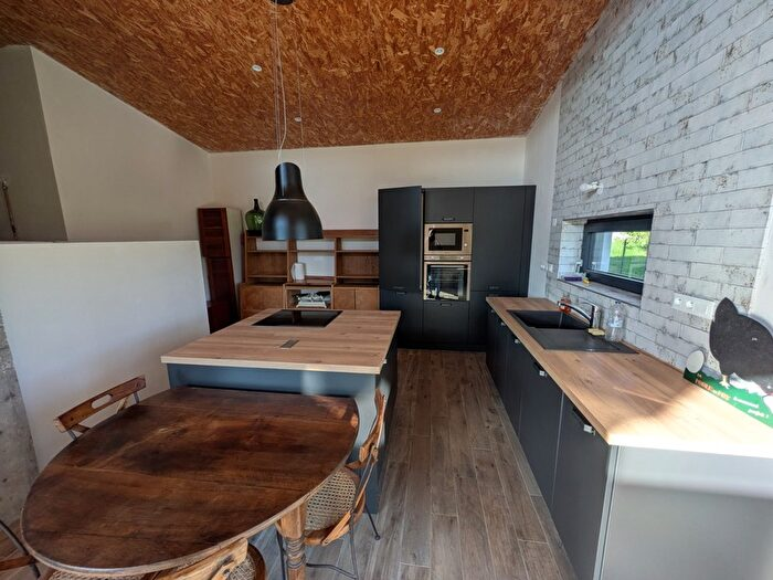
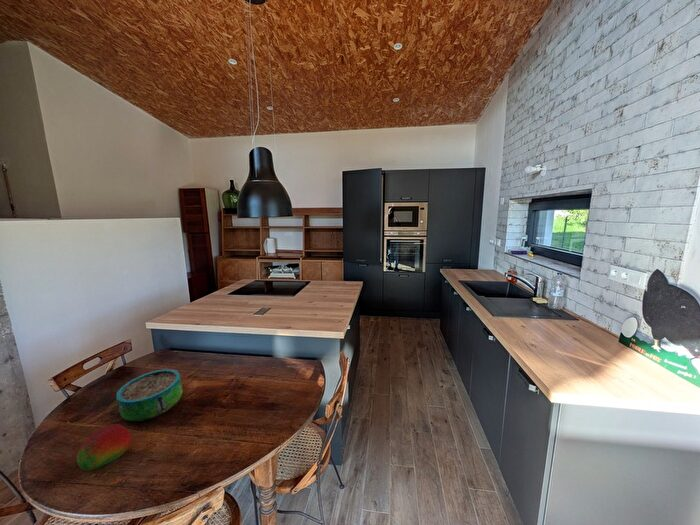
+ fruit (105, 446)
+ decorative bowl (151, 394)
